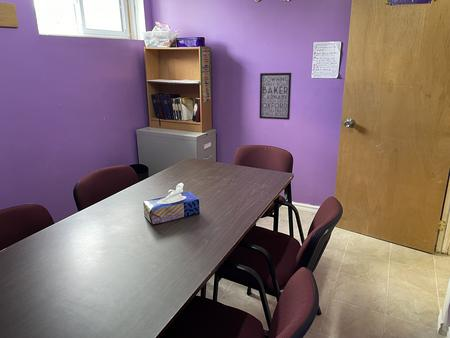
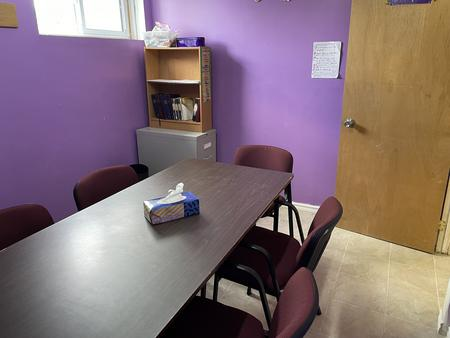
- wall art (274, 96)
